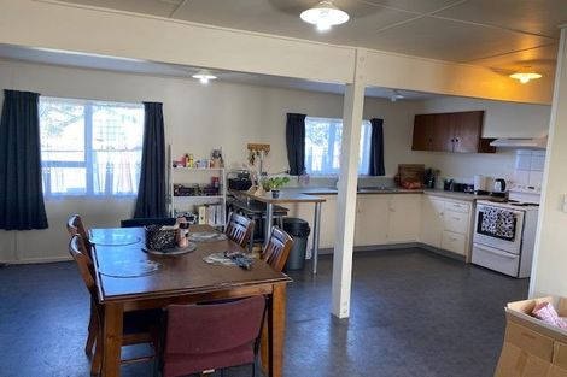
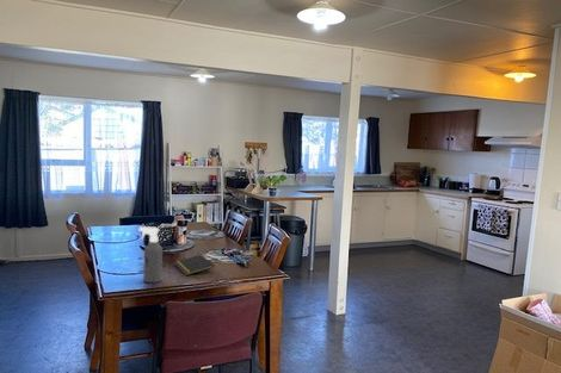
+ spray bottle (150, 254)
+ notepad (193, 263)
